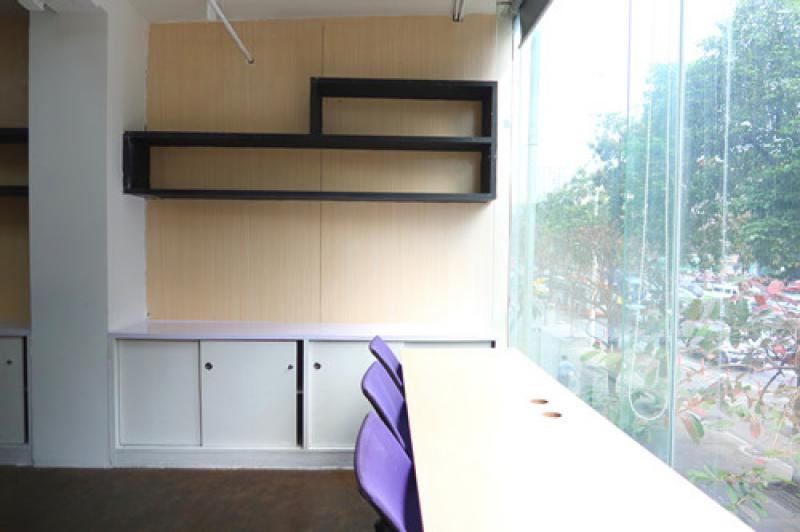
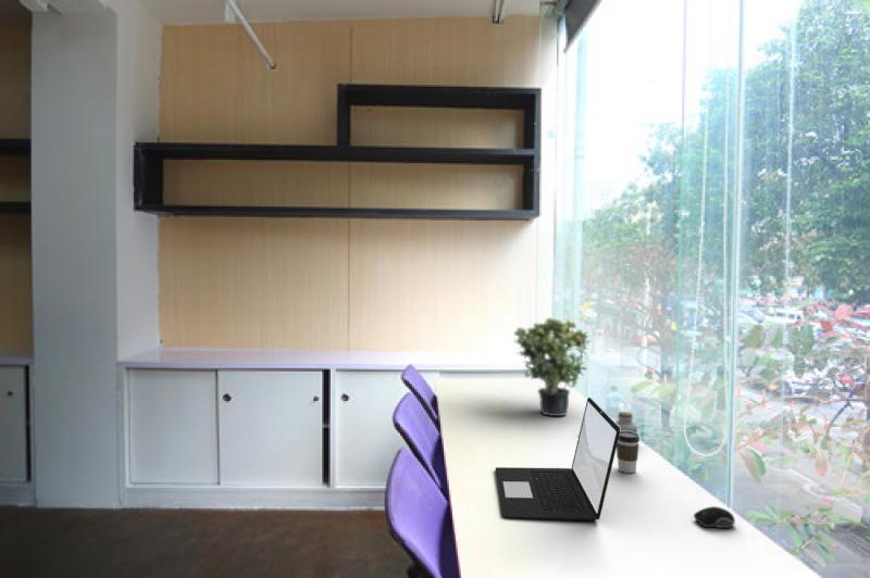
+ coffee cup (626, 451)
+ potted plant (548, 365)
+ jar (624, 428)
+ laptop (550, 468)
+ computer mouse (714, 515)
